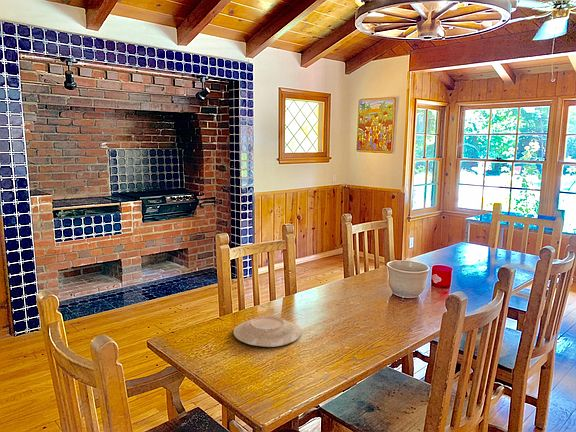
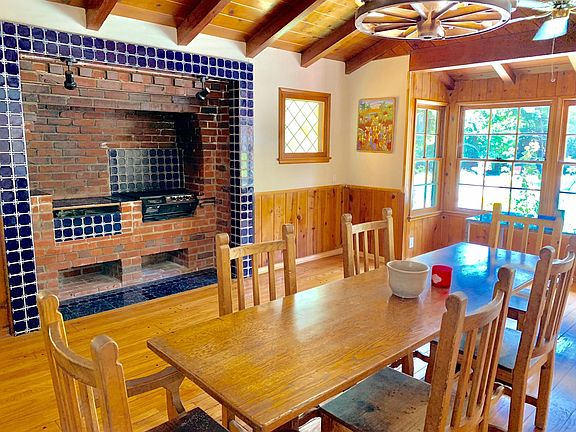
- plate (267, 327)
